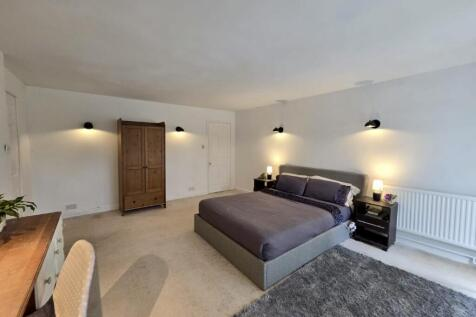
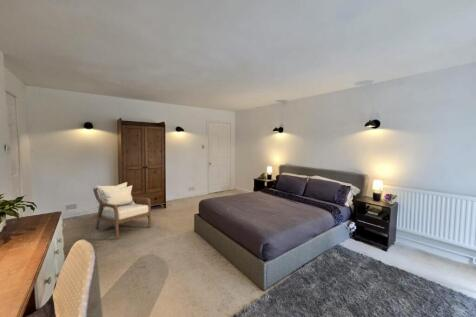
+ armchair (121, 206)
